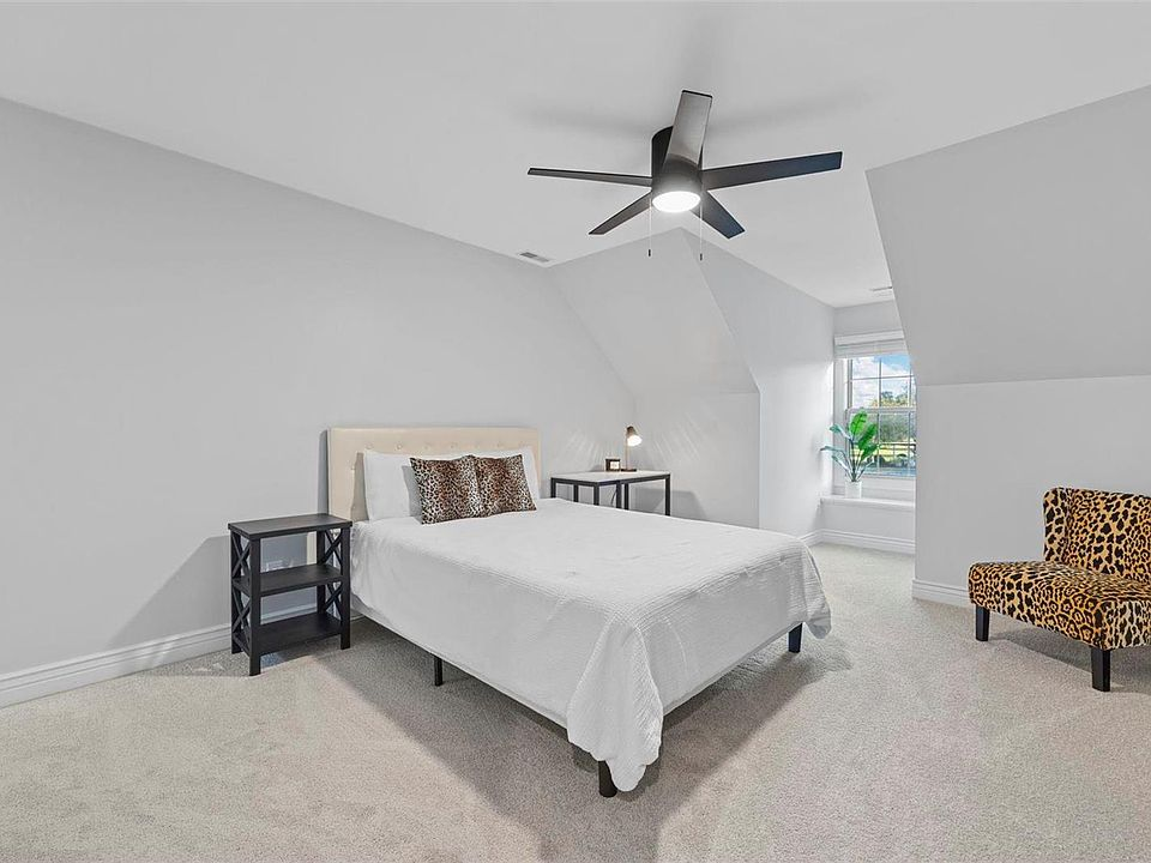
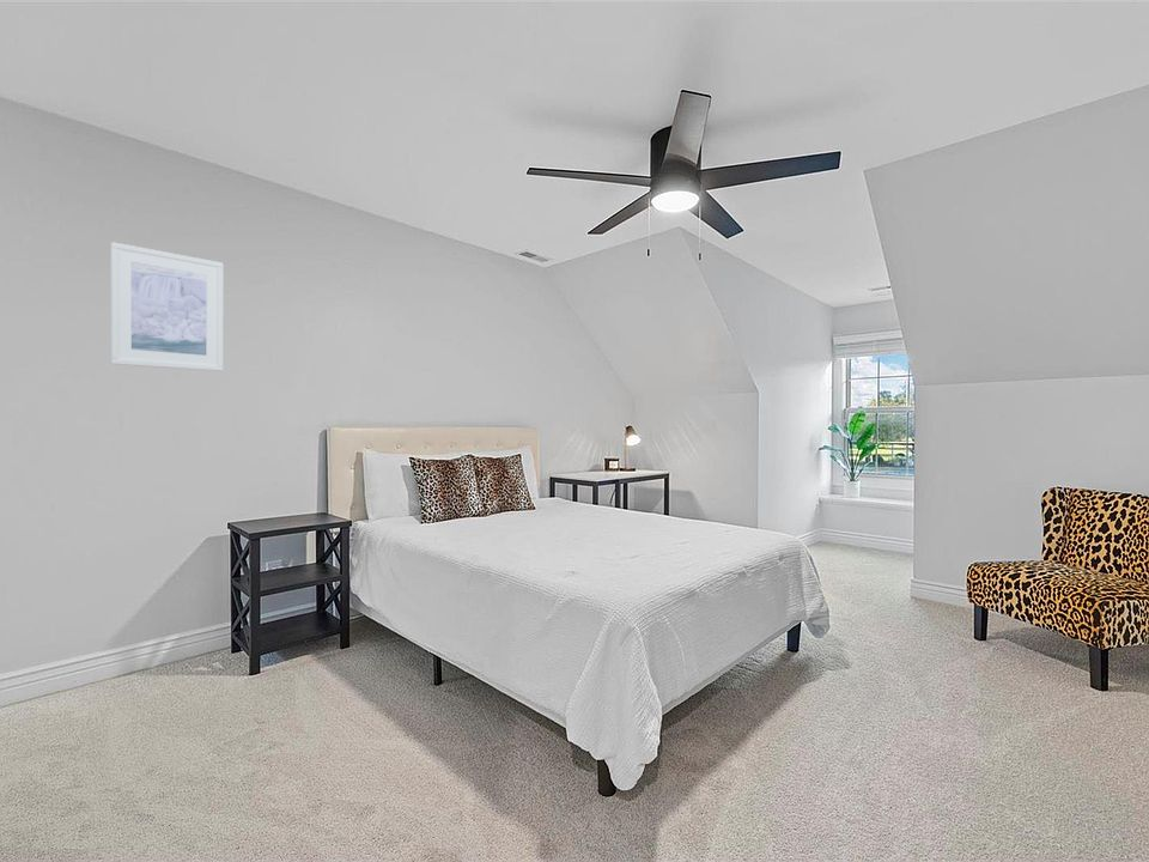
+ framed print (170, 310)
